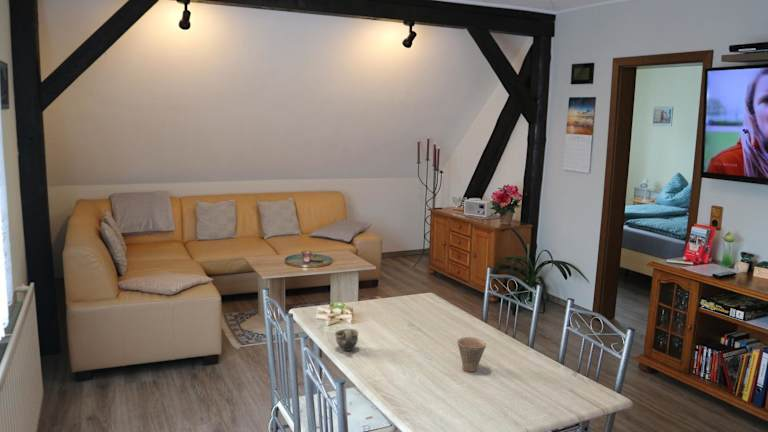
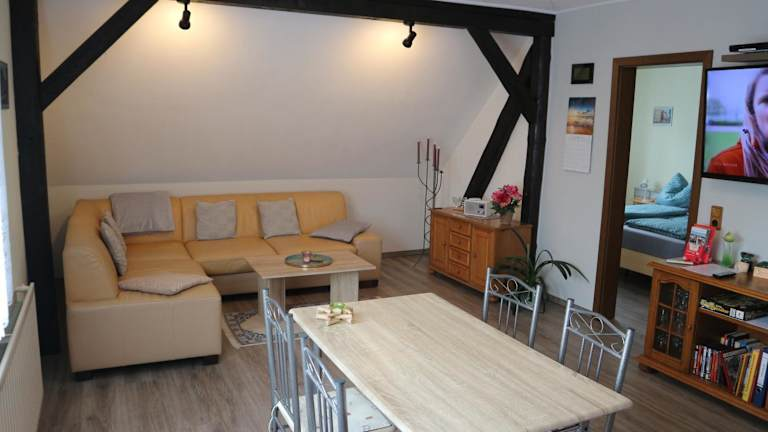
- cup (345, 338)
- cup (471, 355)
